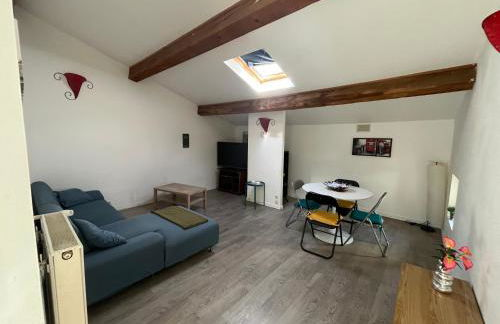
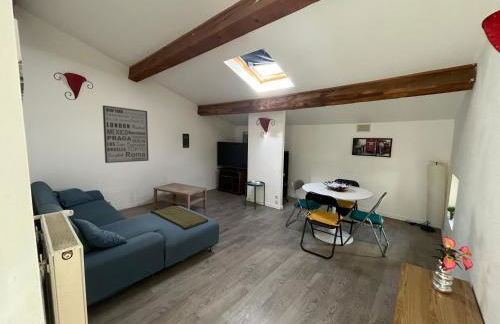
+ wall art (127, 135)
